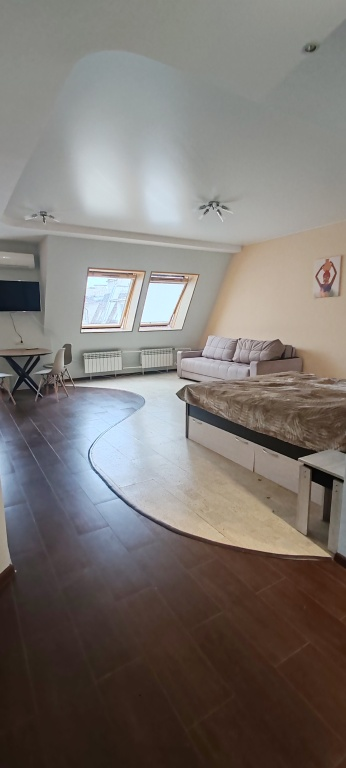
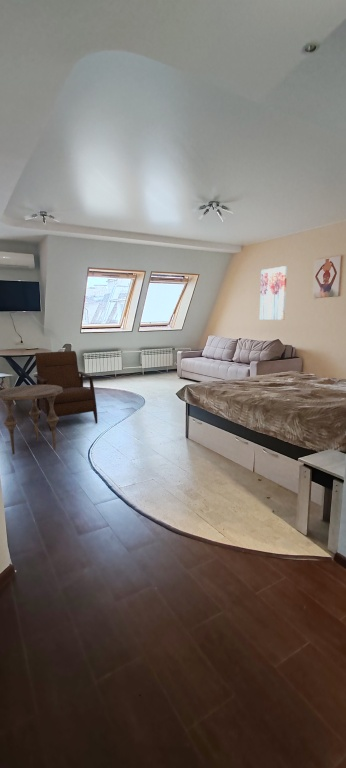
+ side table (33, 419)
+ armchair (64, 387)
+ wall art (272, 294)
